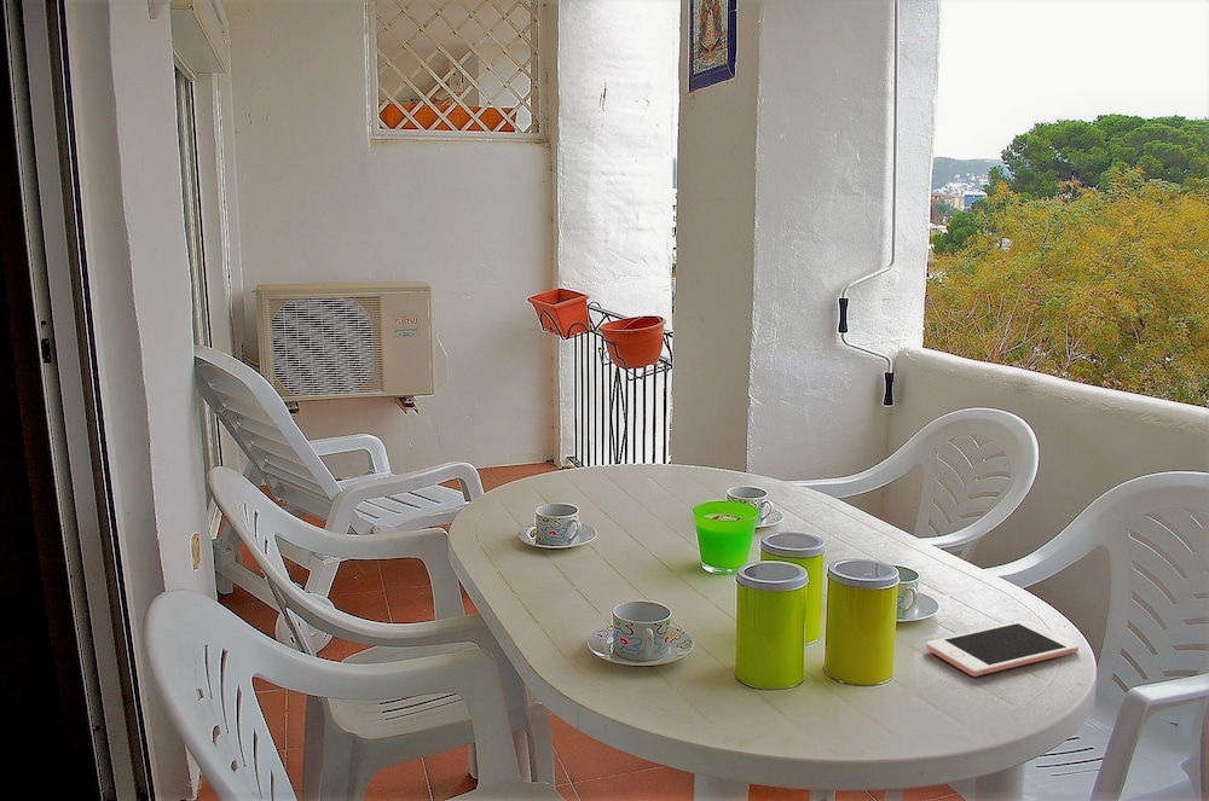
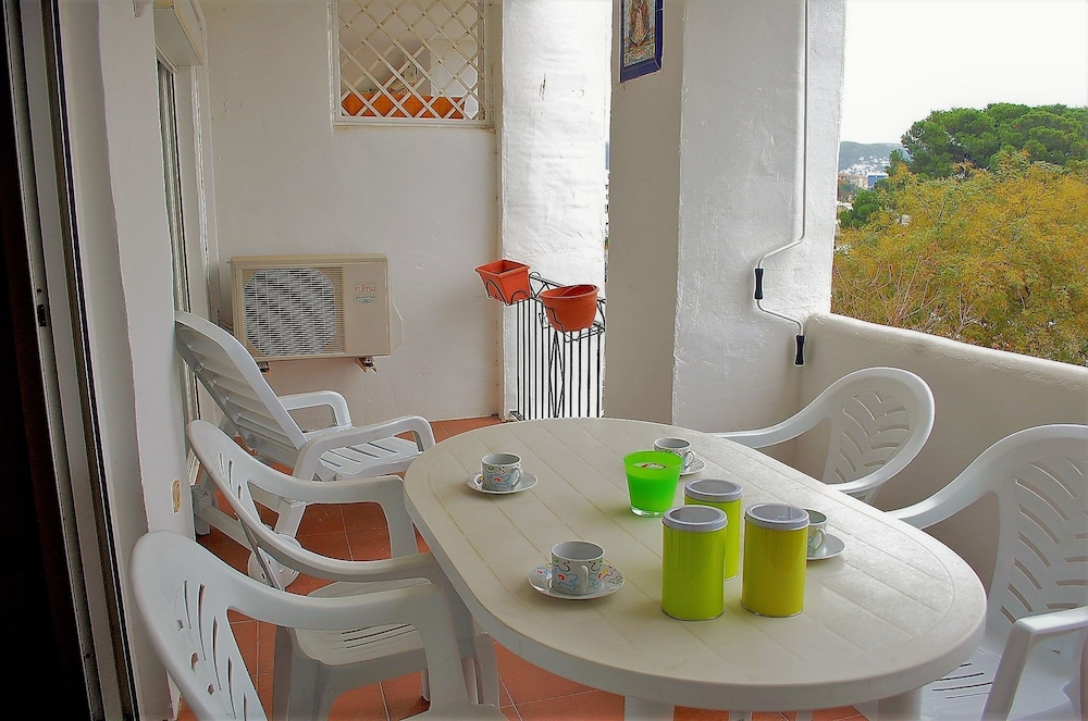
- cell phone (1001, 646)
